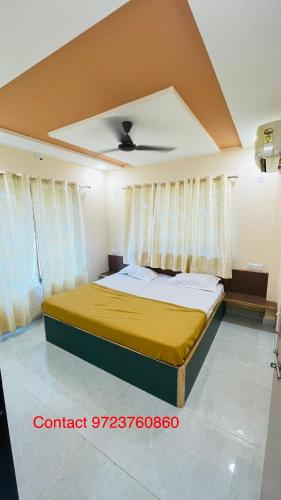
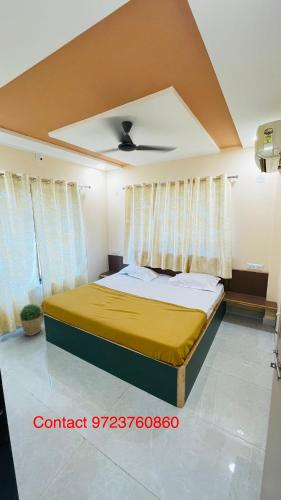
+ potted plant (31, 318)
